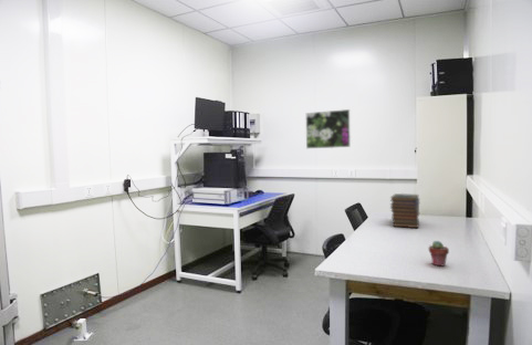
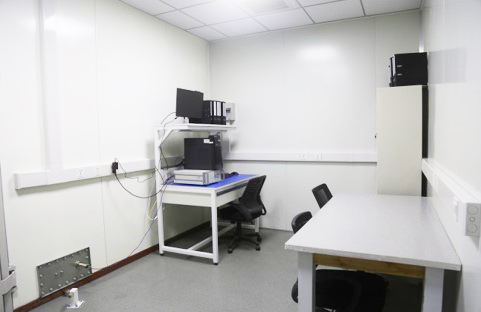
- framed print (327, 129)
- potted succulent (438, 252)
- book stack (405, 209)
